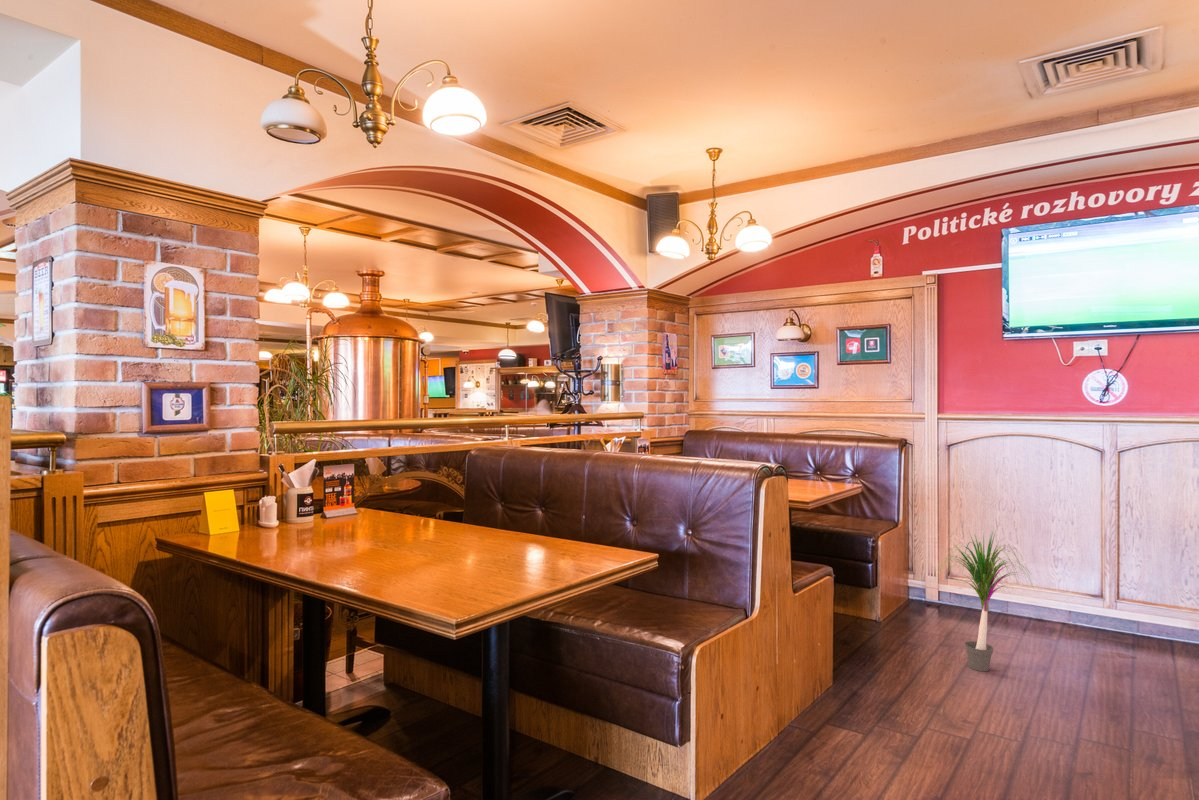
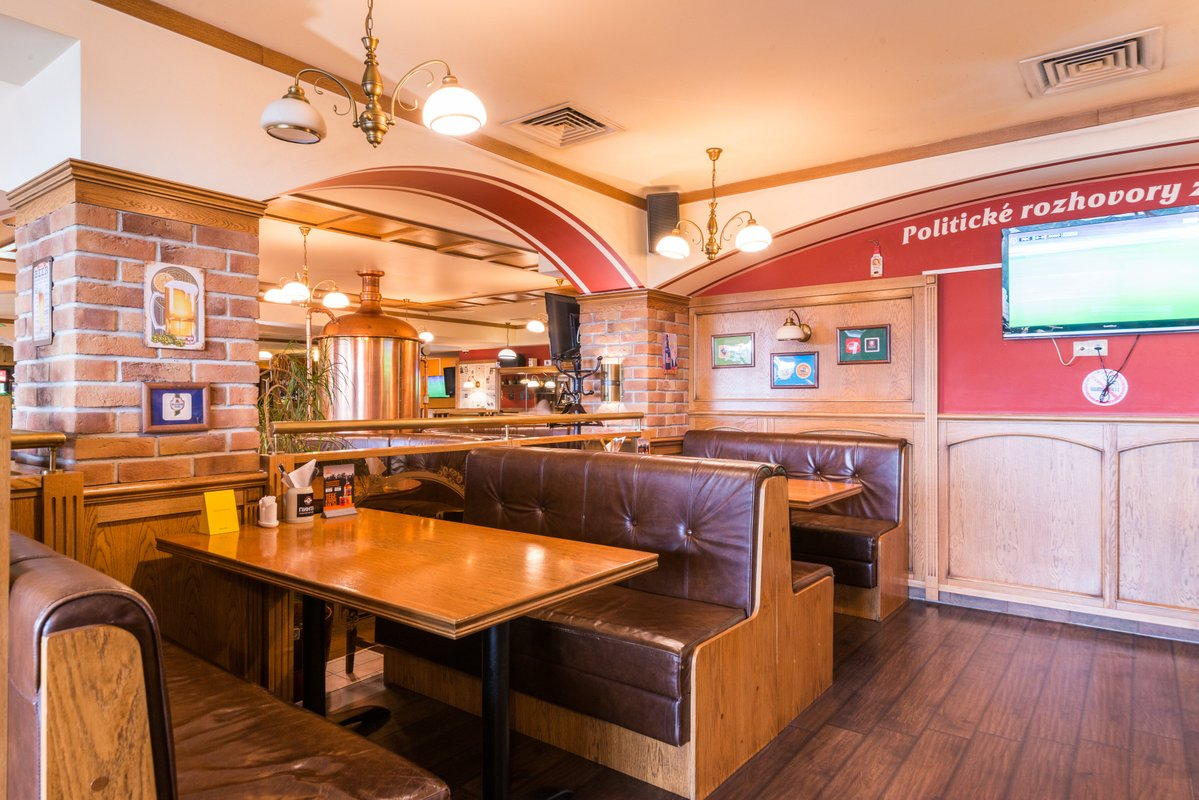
- potted plant (984, 596)
